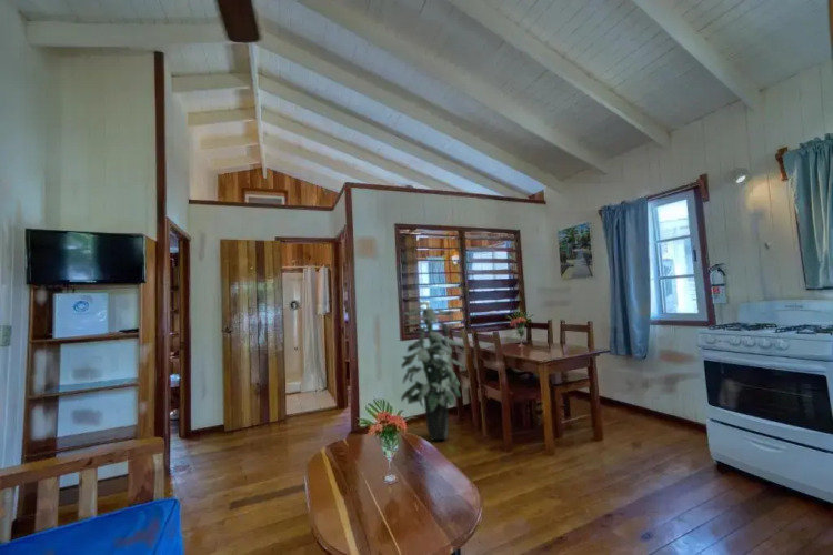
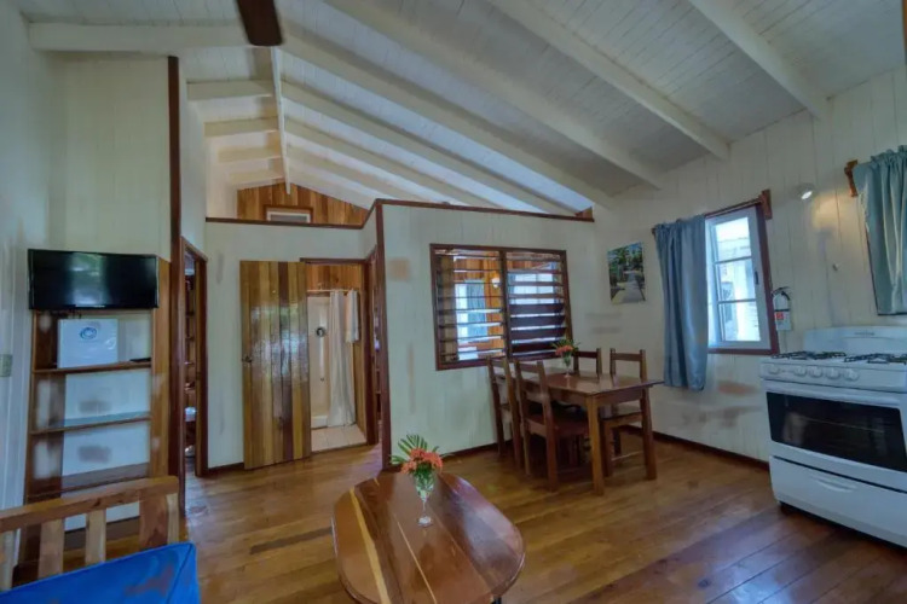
- indoor plant (430, 367)
